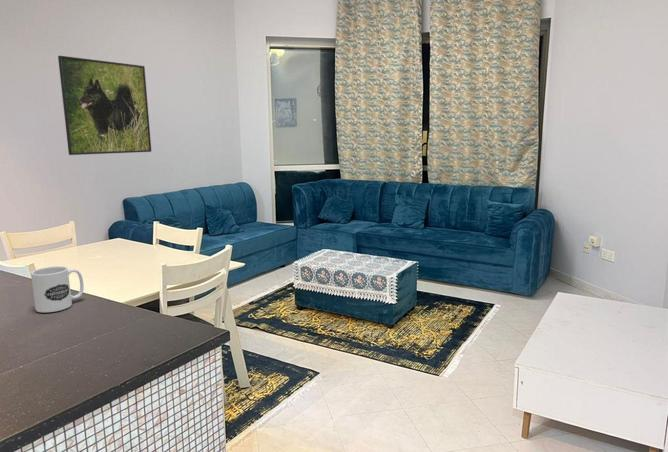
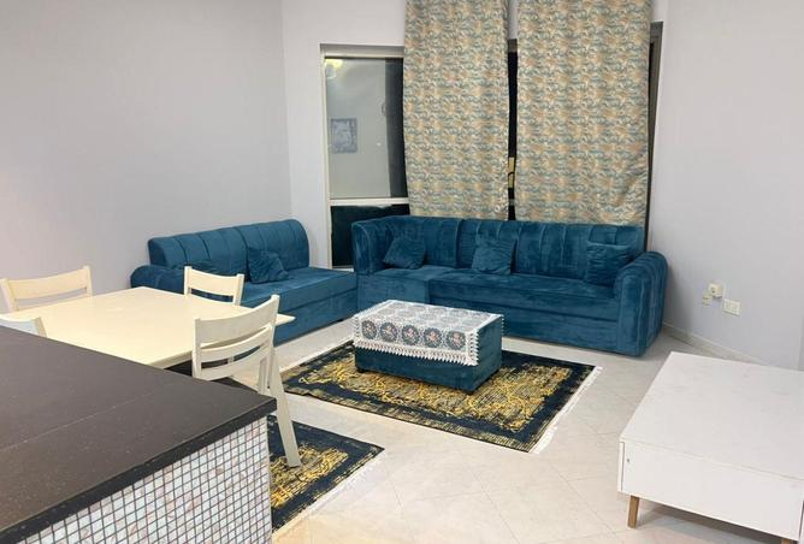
- mug (59, 287)
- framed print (108, 108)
